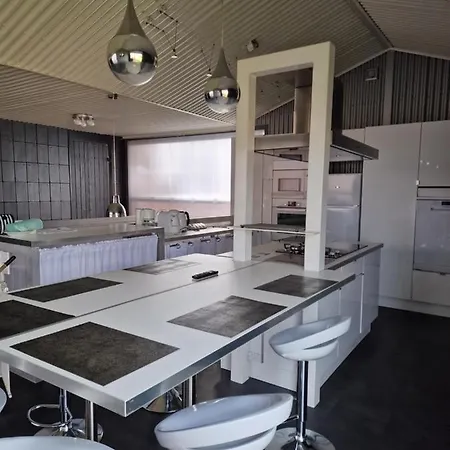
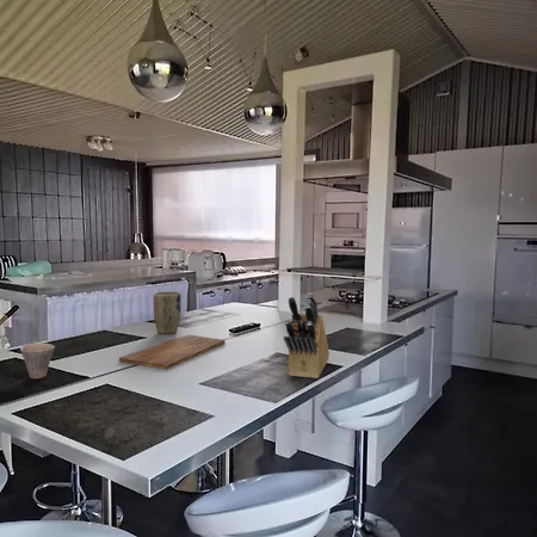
+ plant pot (167, 313)
+ knife block (308, 331)
+ cup (38, 362)
+ cutting board (177, 350)
